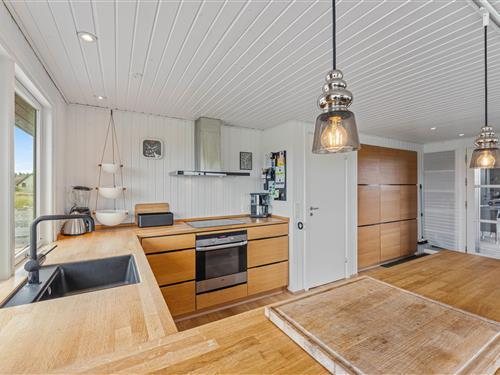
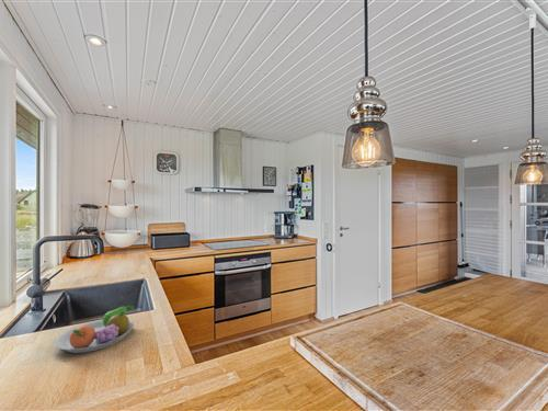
+ fruit bowl (100, 324)
